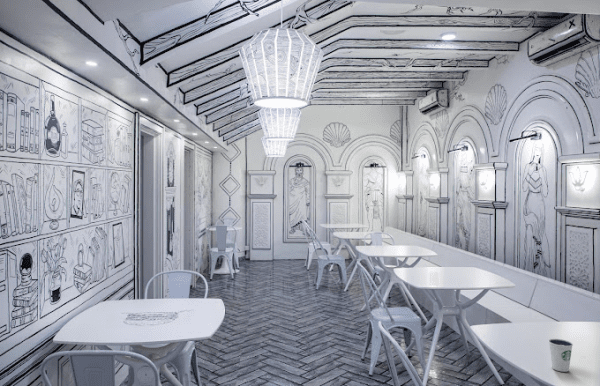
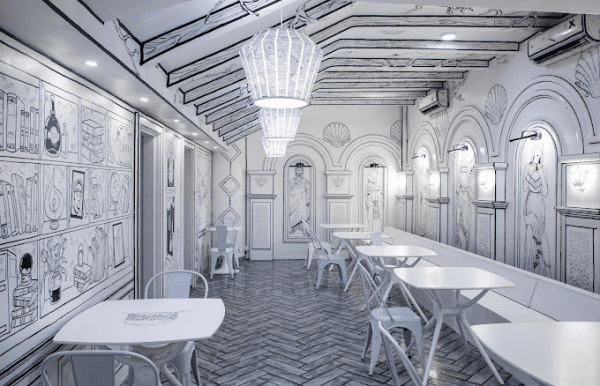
- dixie cup (560, 355)
